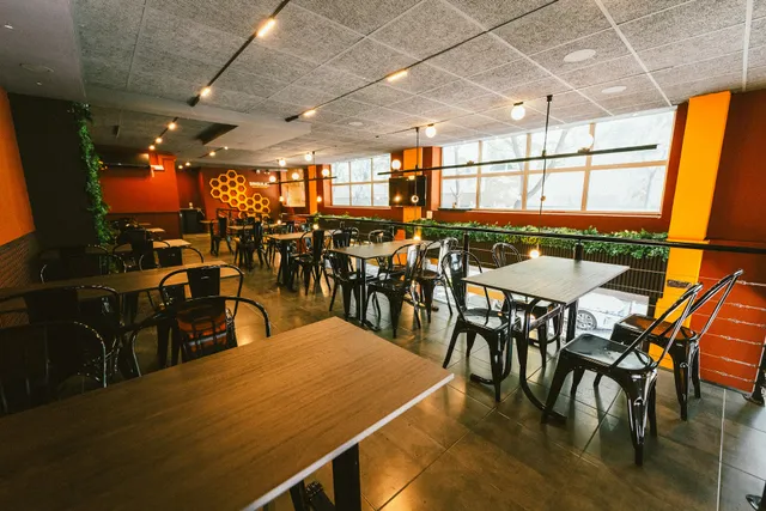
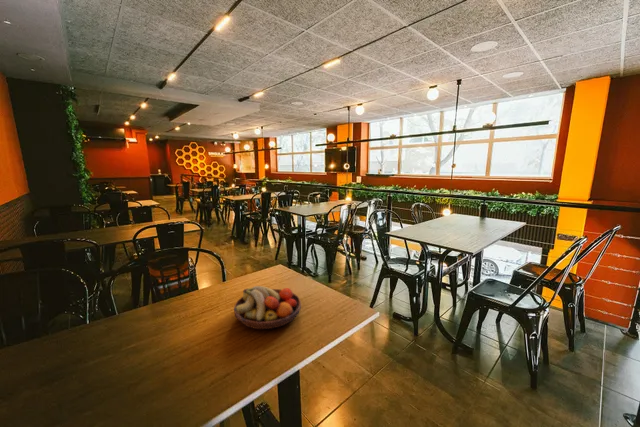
+ fruit bowl (267, 301)
